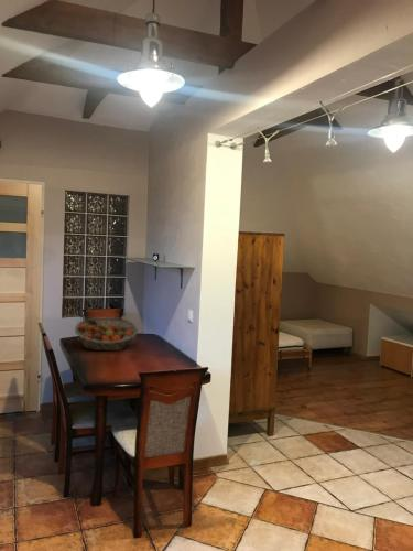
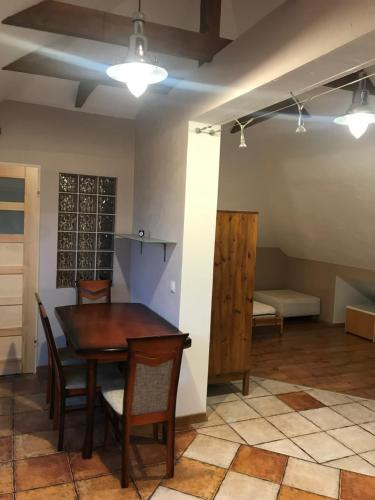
- fruit basket (106, 333)
